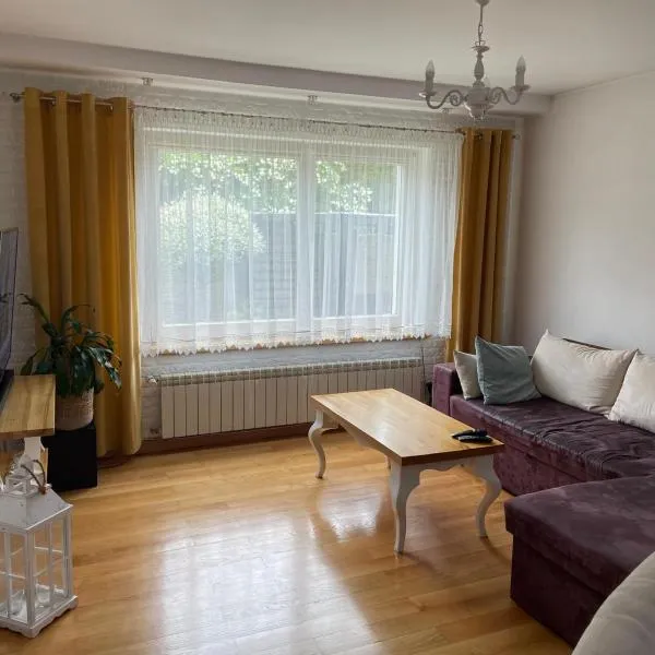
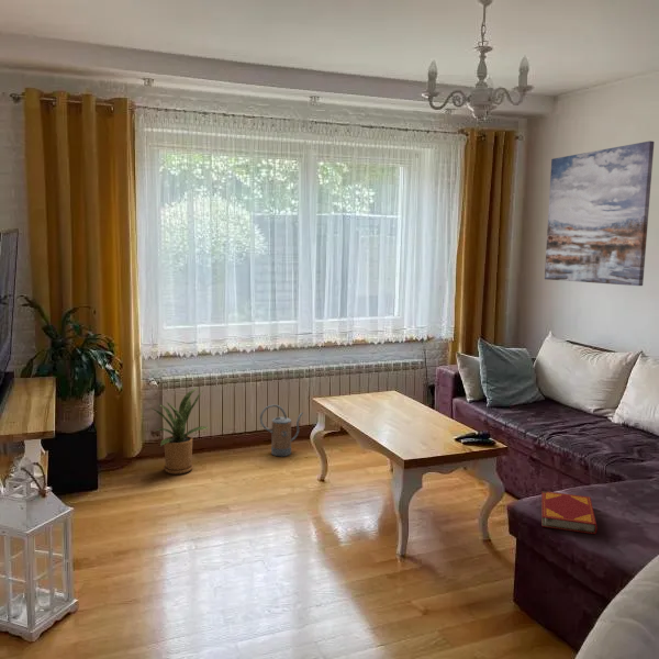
+ watering can (281, 428)
+ hardback book (567, 511)
+ wall art (593, 216)
+ house plant (175, 429)
